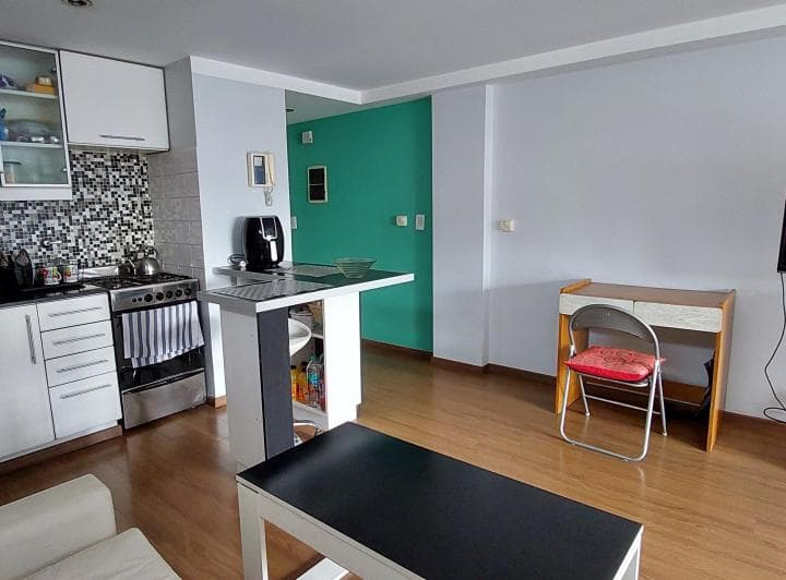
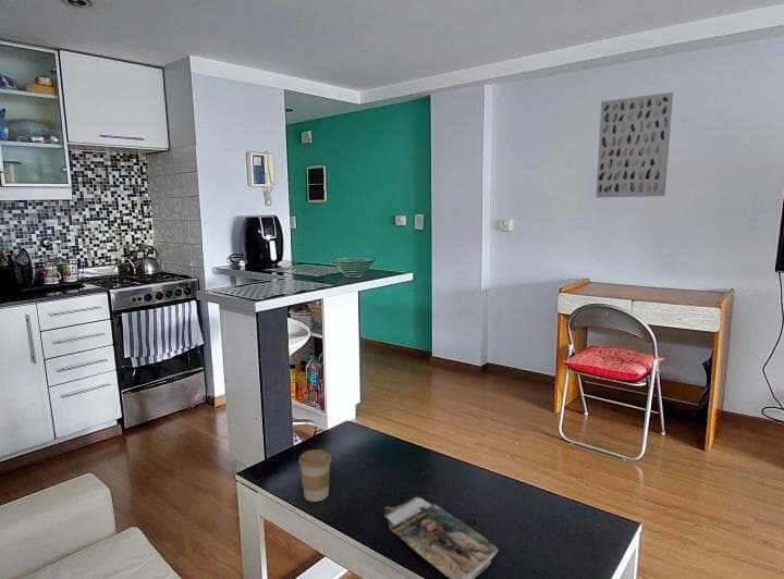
+ magazine (439, 530)
+ coffee cup (315, 473)
+ wall art (632, 147)
